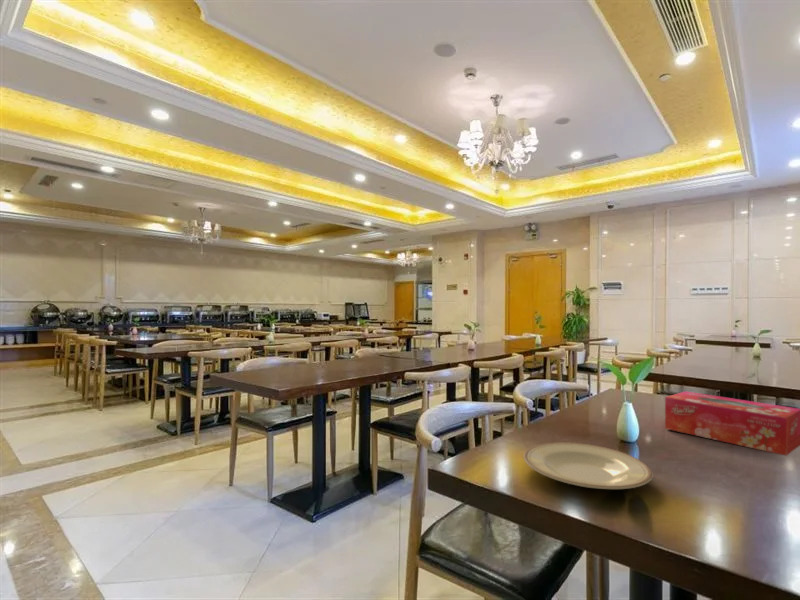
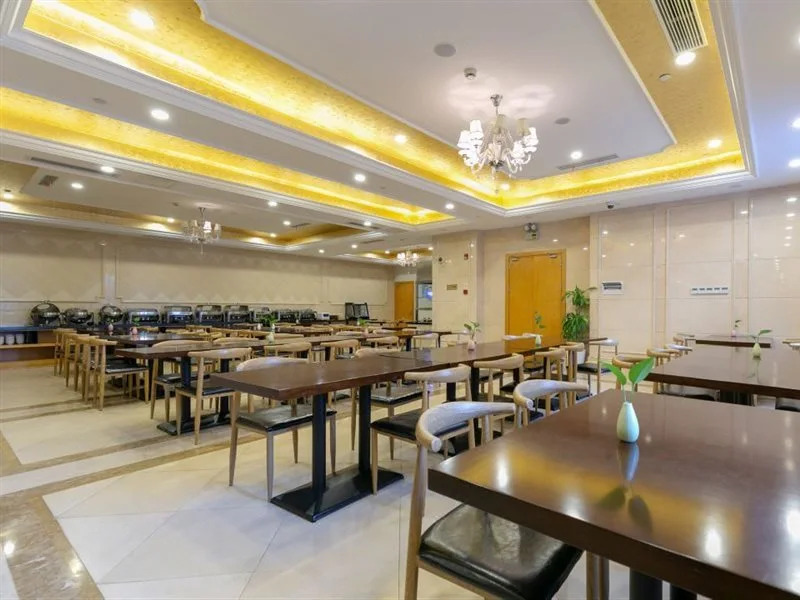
- plate (584, 468)
- tissue box (729, 419)
